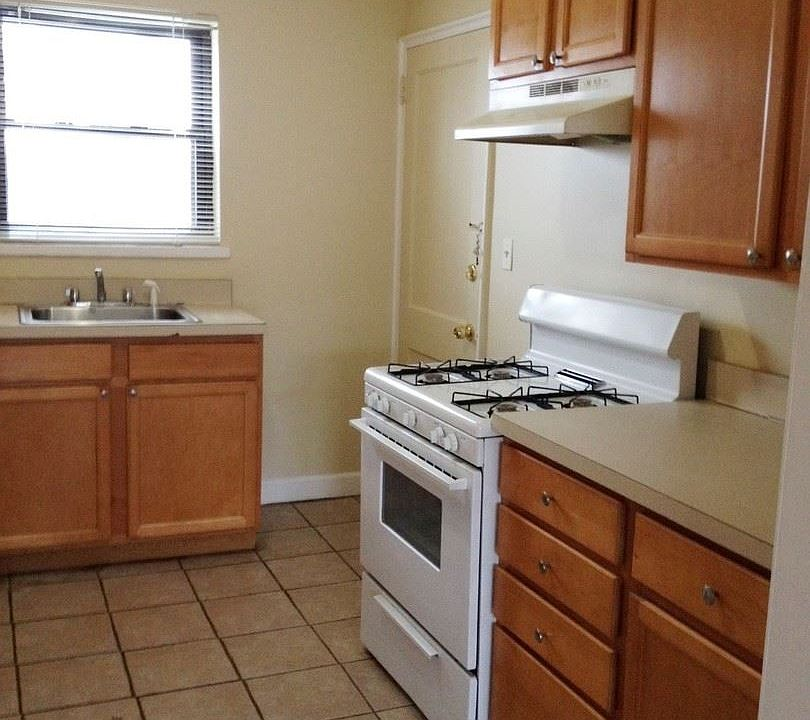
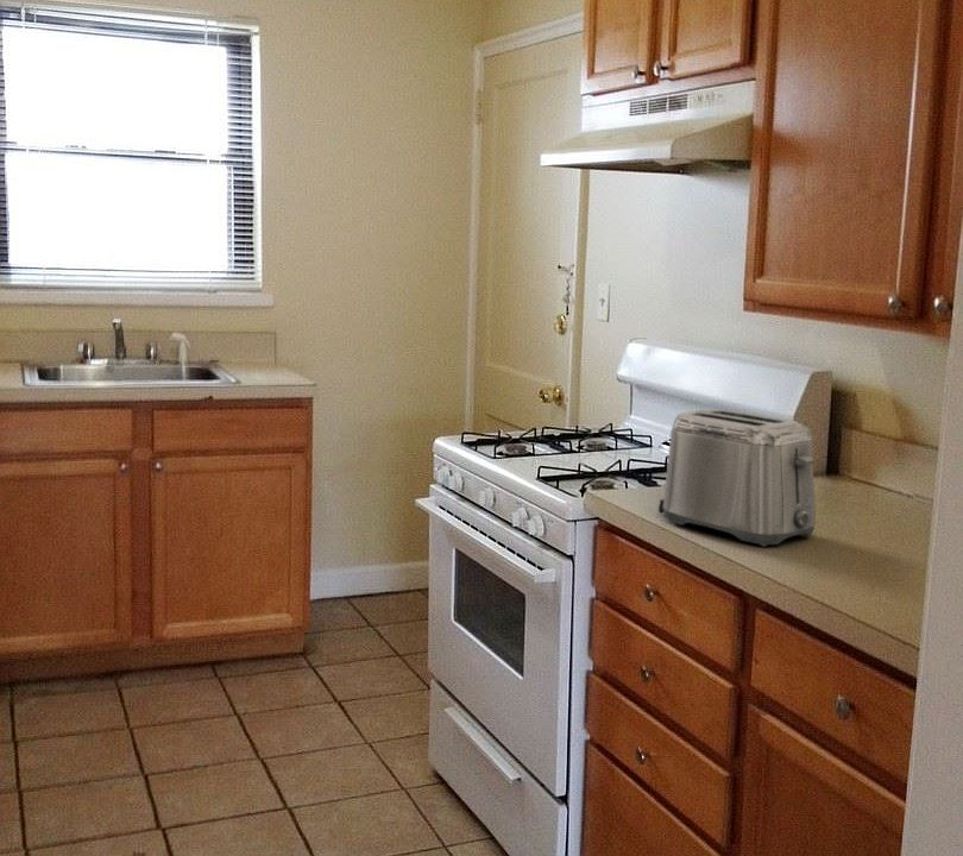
+ toaster (734, 472)
